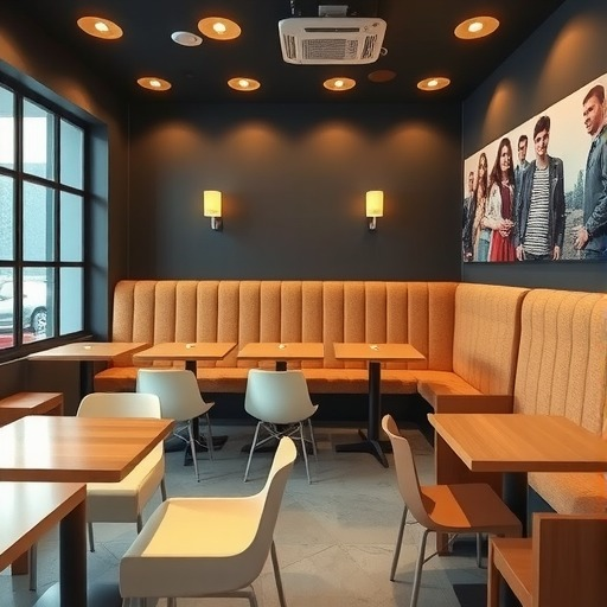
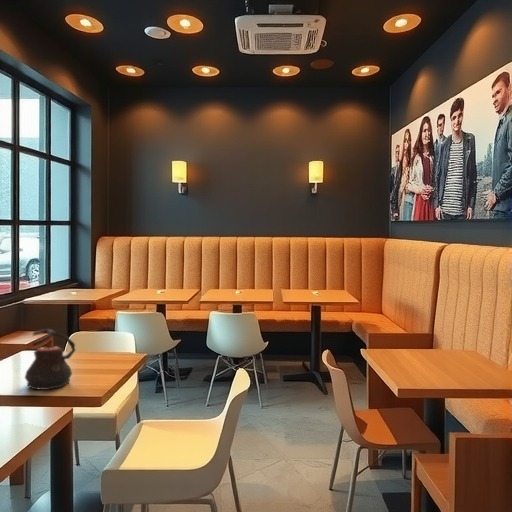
+ teapot (50, 356)
